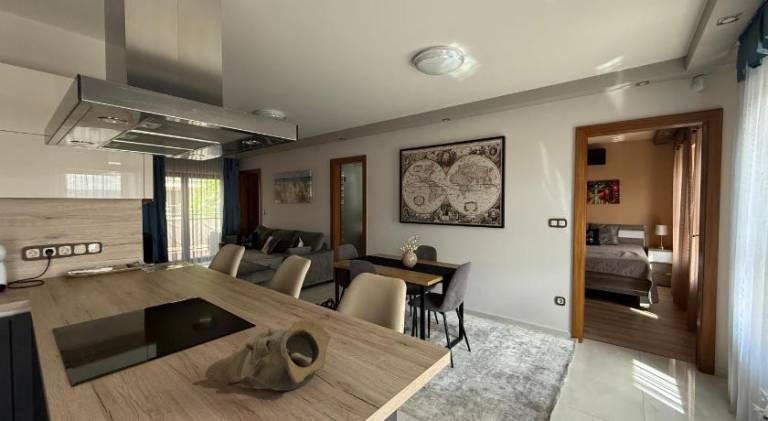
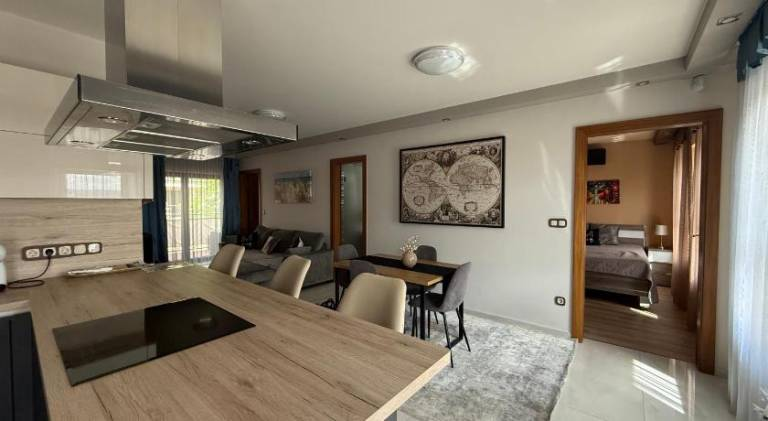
- decorative bowl (280, 348)
